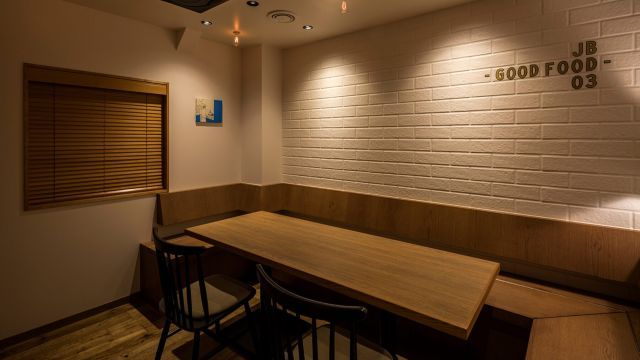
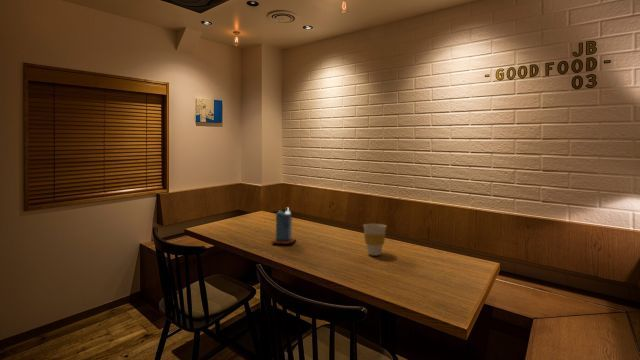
+ candle (283, 224)
+ cup (374, 239)
